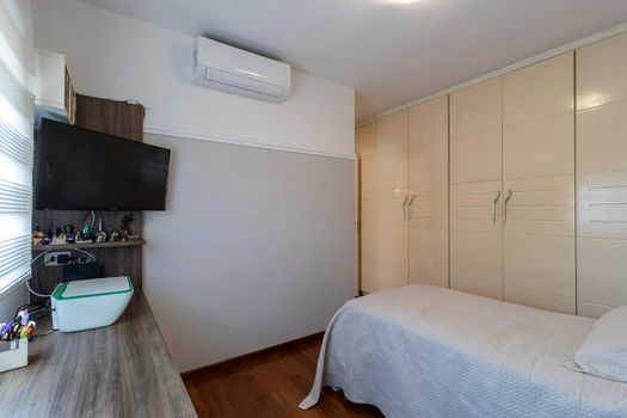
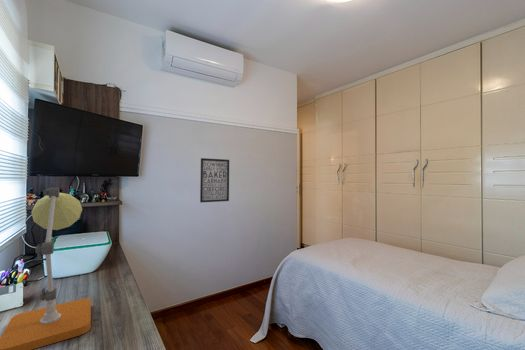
+ wall art (215, 180)
+ desk lamp (52, 253)
